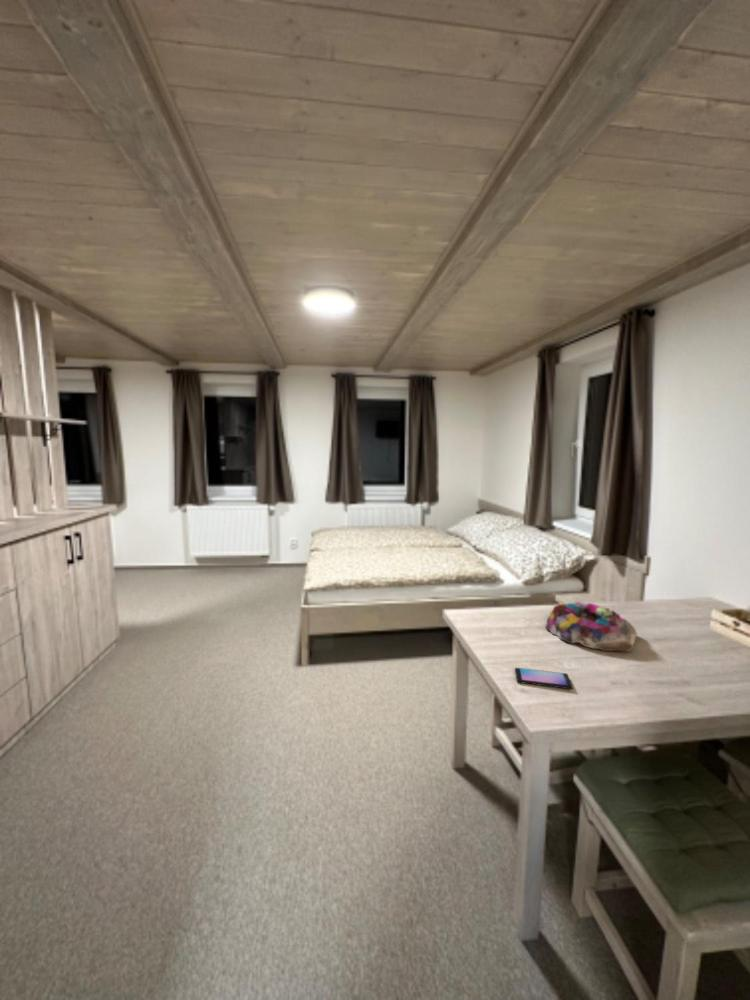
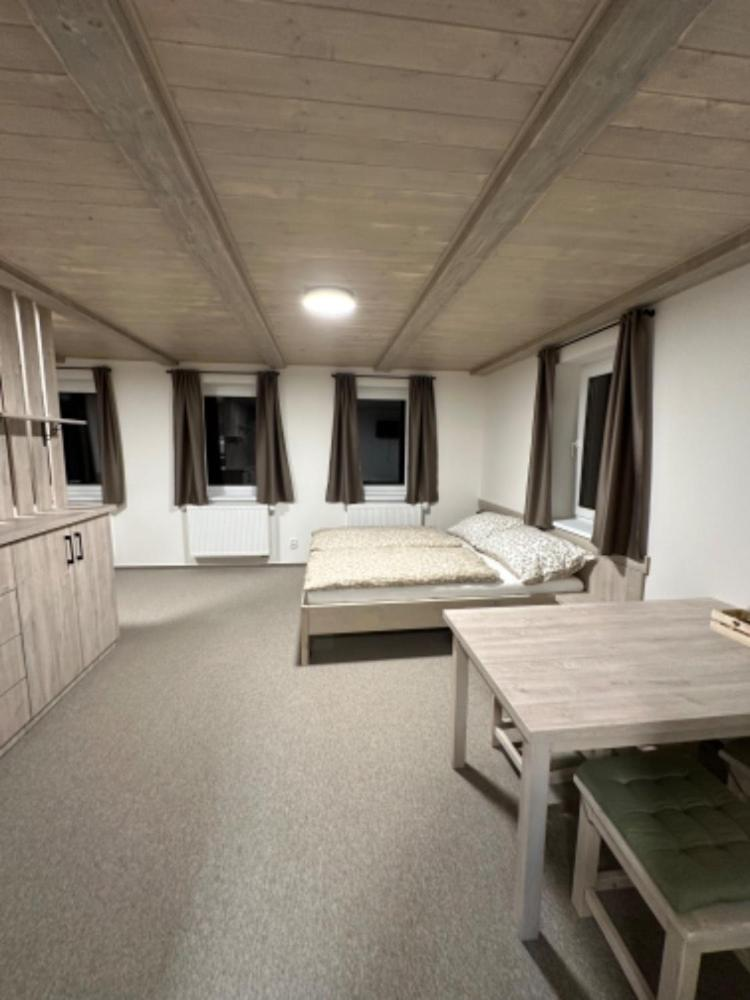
- smartphone (542, 678)
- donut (591, 621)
